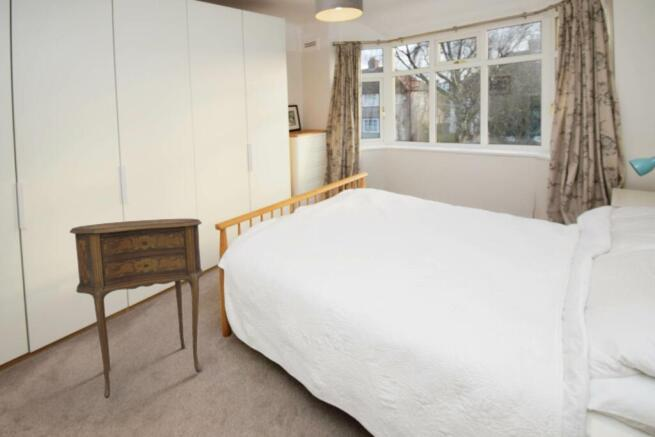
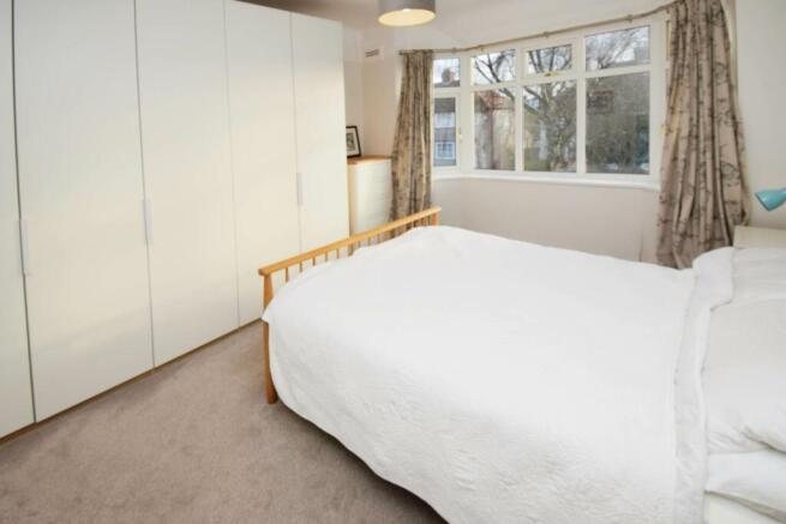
- side table (144, 286)
